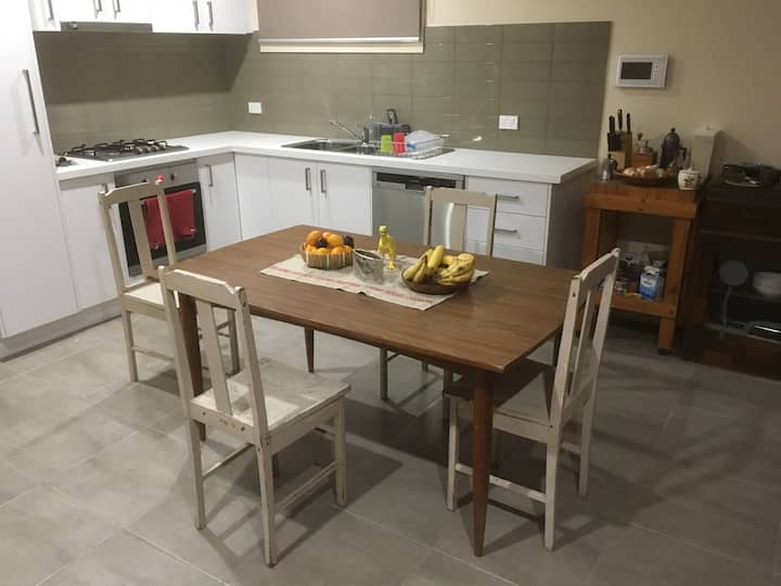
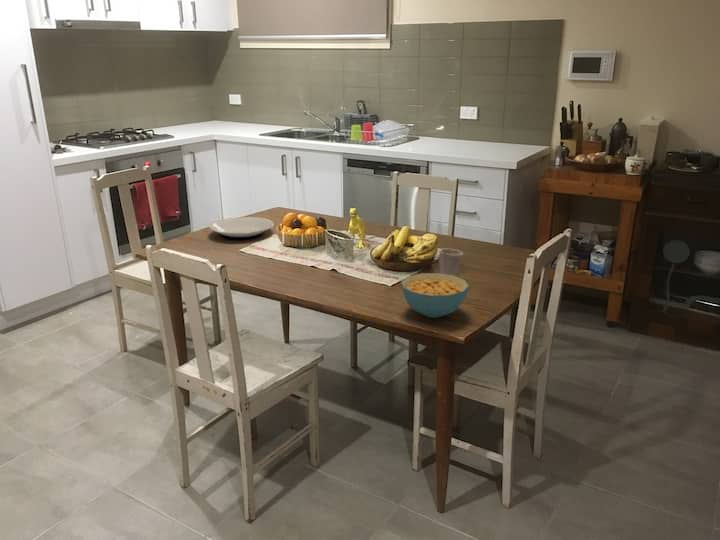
+ cup (450, 267)
+ plate (242, 229)
+ cereal bowl (434, 298)
